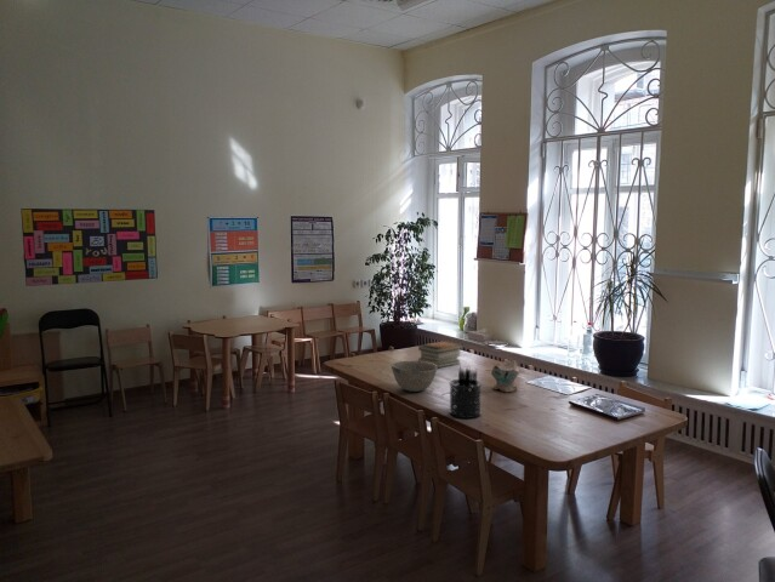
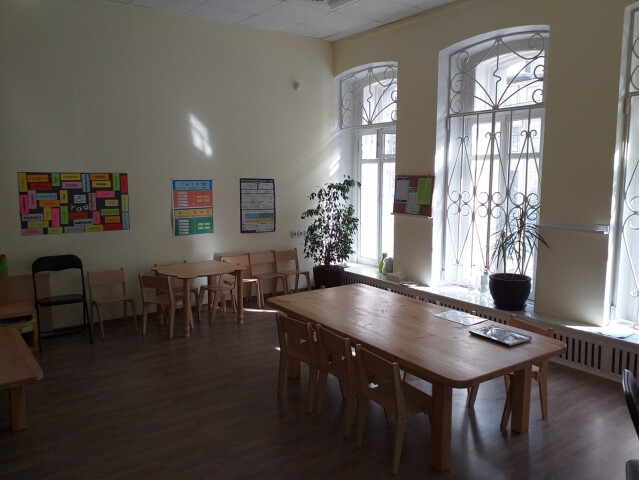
- bowl (414, 377)
- book stack (440, 354)
- pen holder (465, 390)
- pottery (505, 376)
